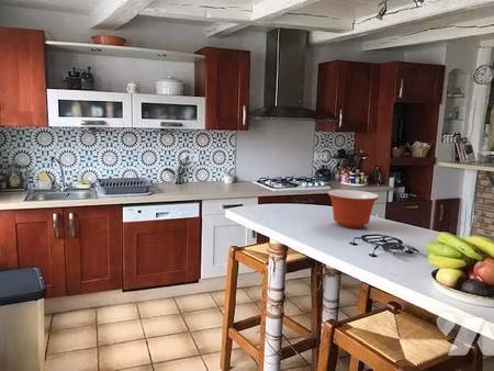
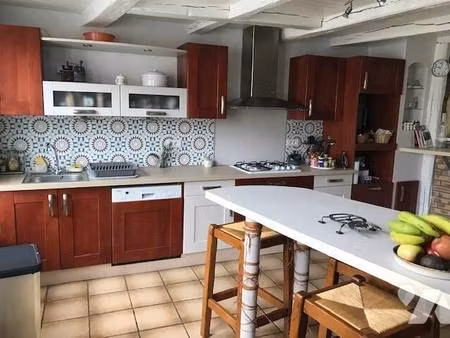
- mixing bowl (351, 209)
